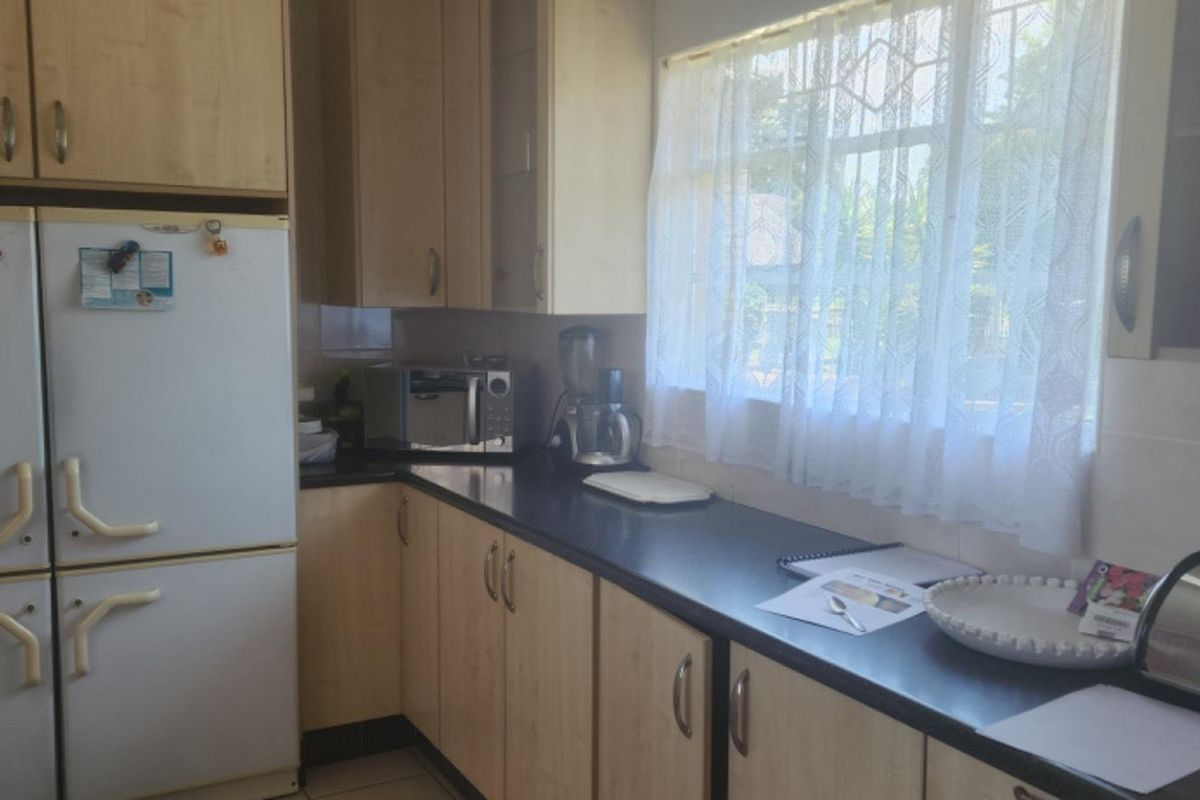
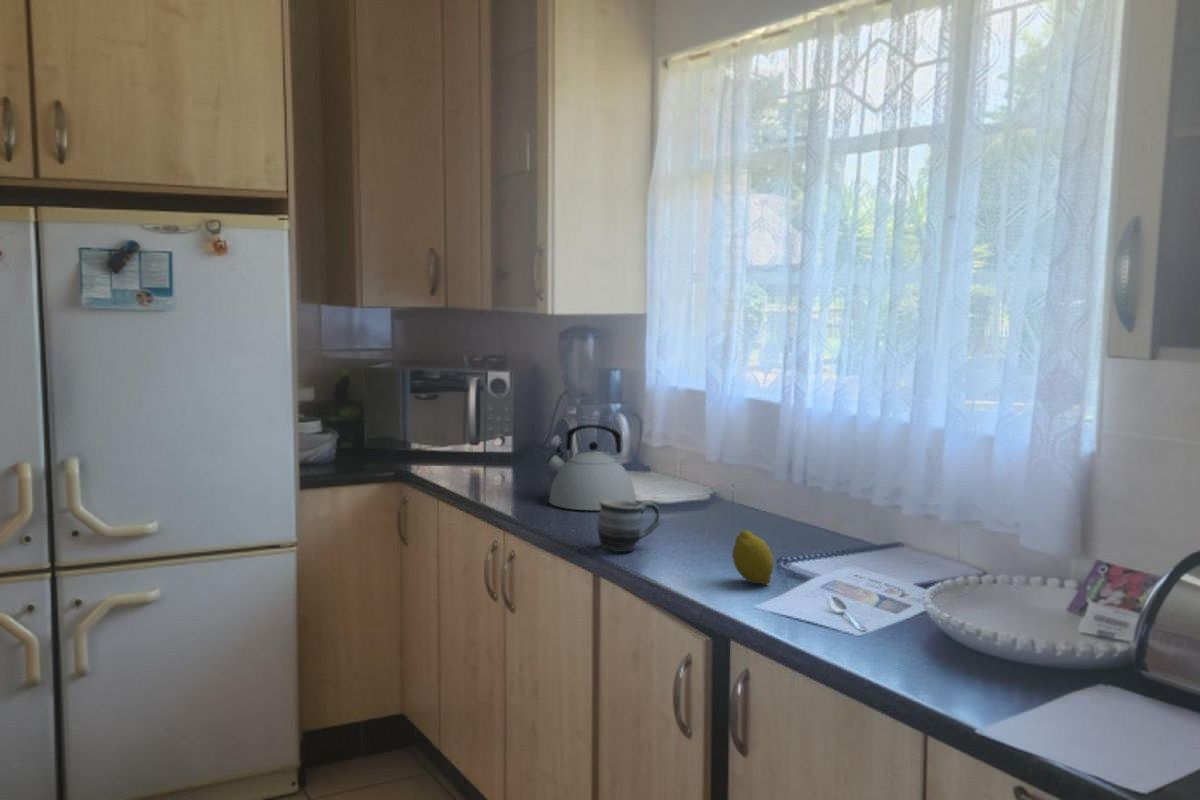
+ mug (626, 524)
+ fruit (753, 556)
+ kettle (591, 463)
